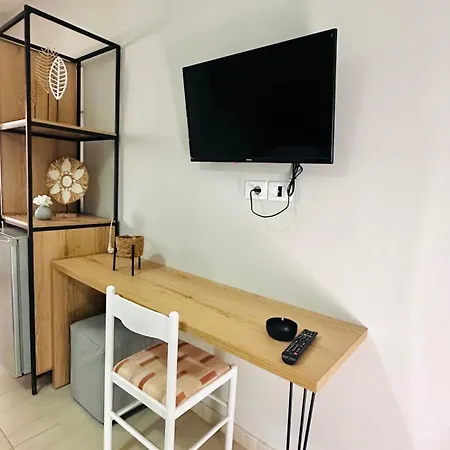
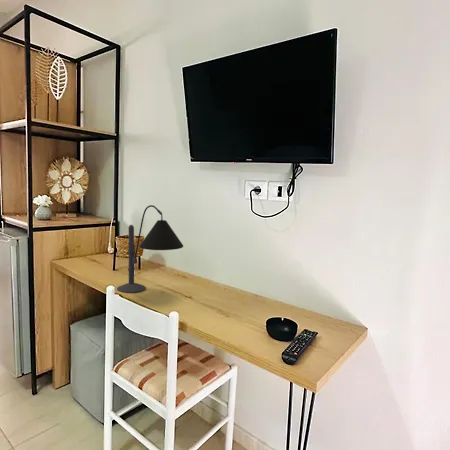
+ desk lamp (147, 249)
